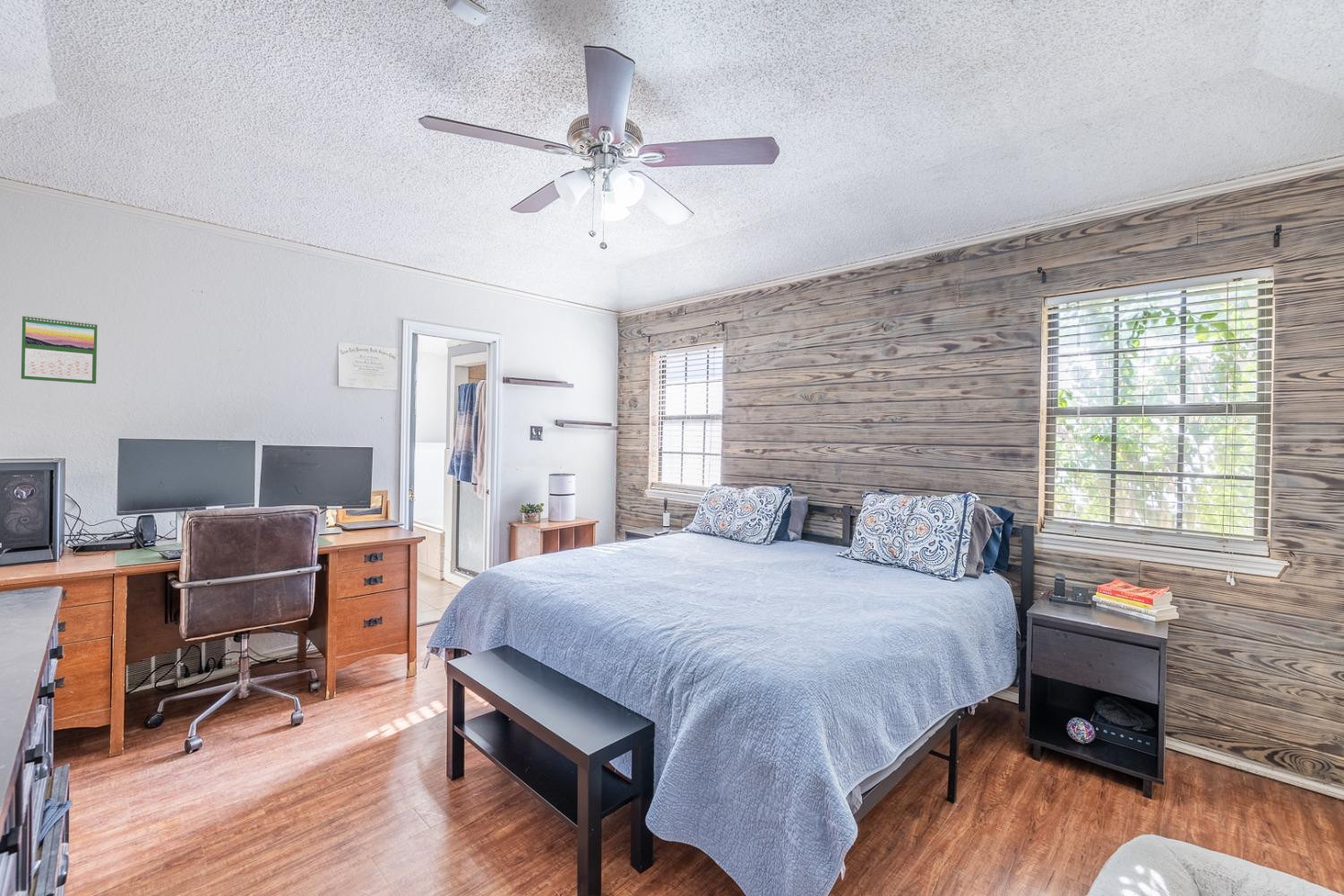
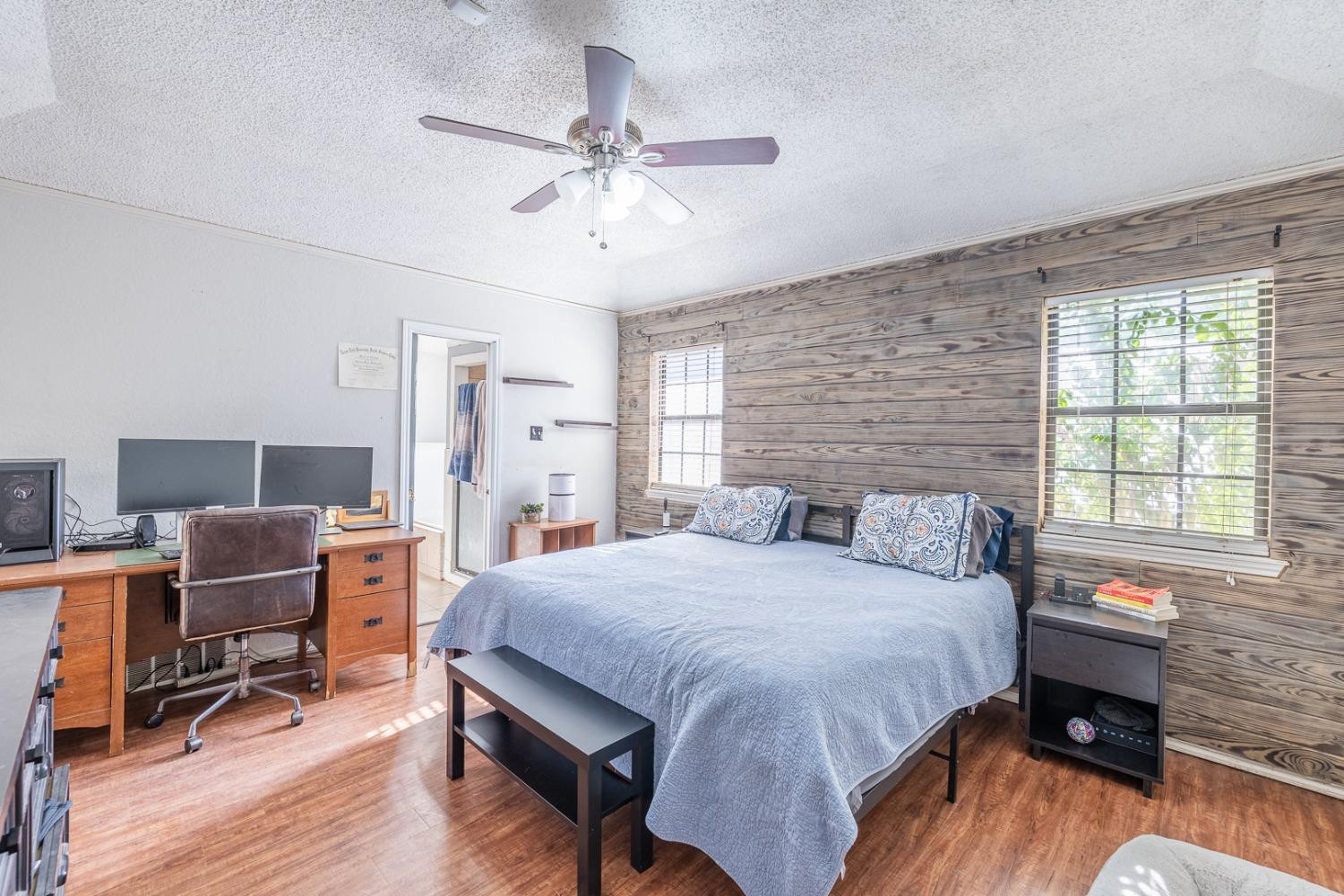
- calendar (60, 349)
